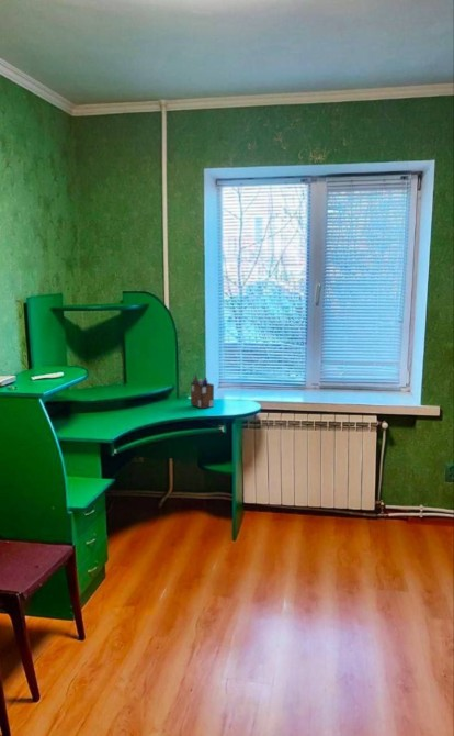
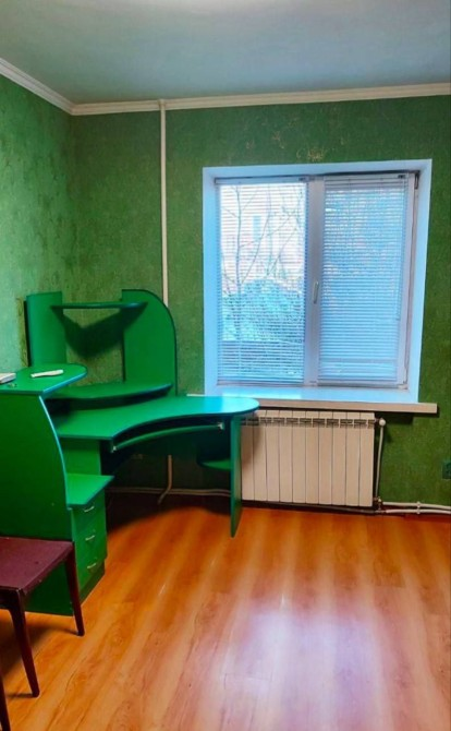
- desk organizer (202, 390)
